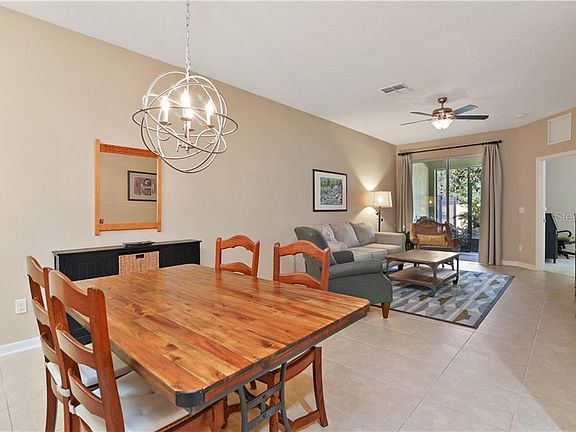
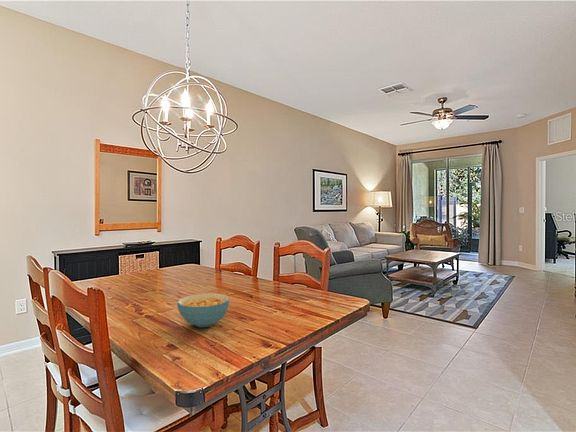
+ cereal bowl (204, 312)
